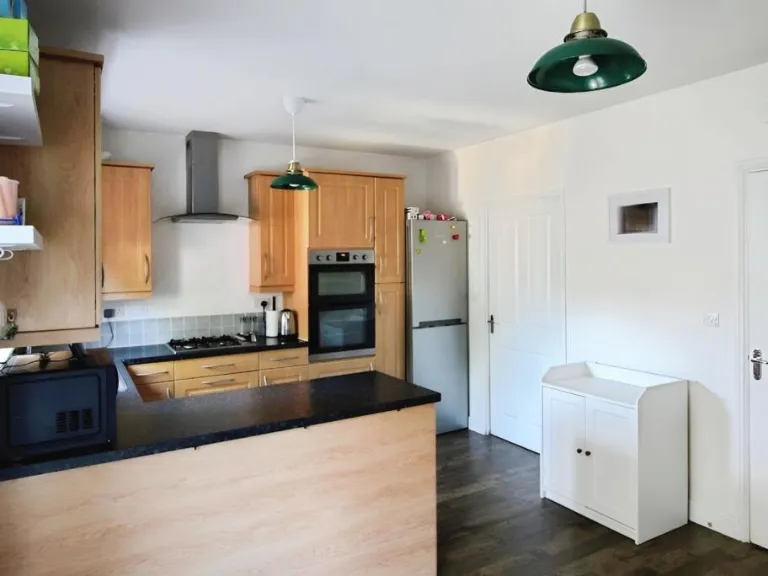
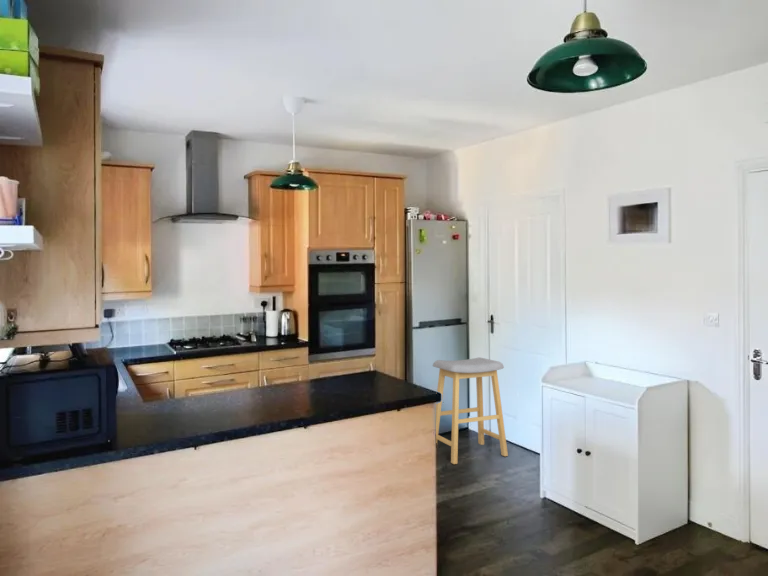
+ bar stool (468, 408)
